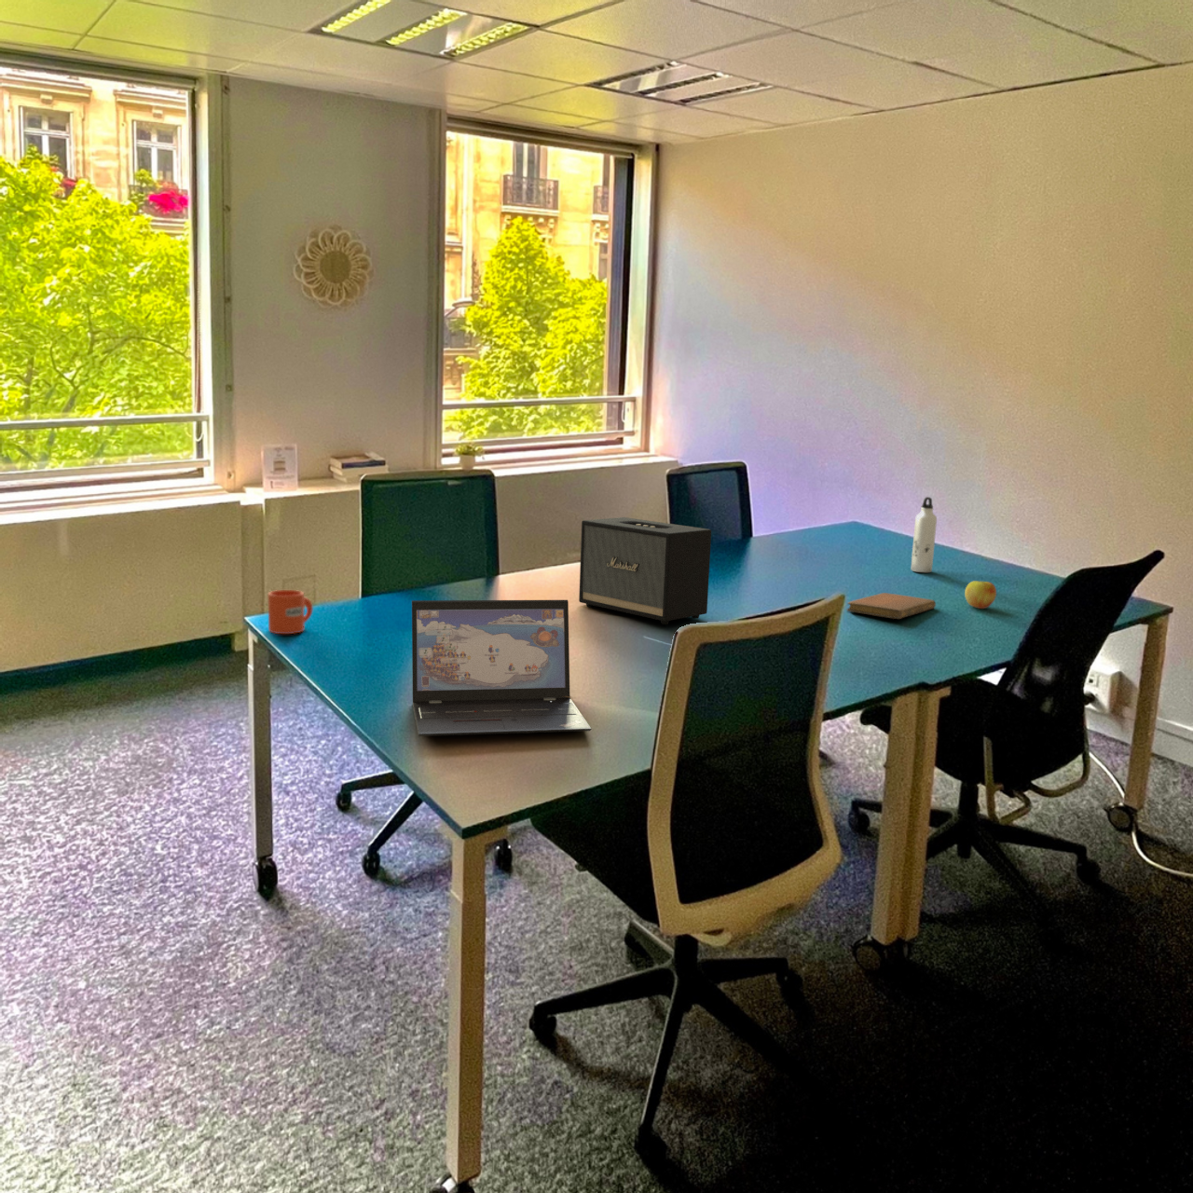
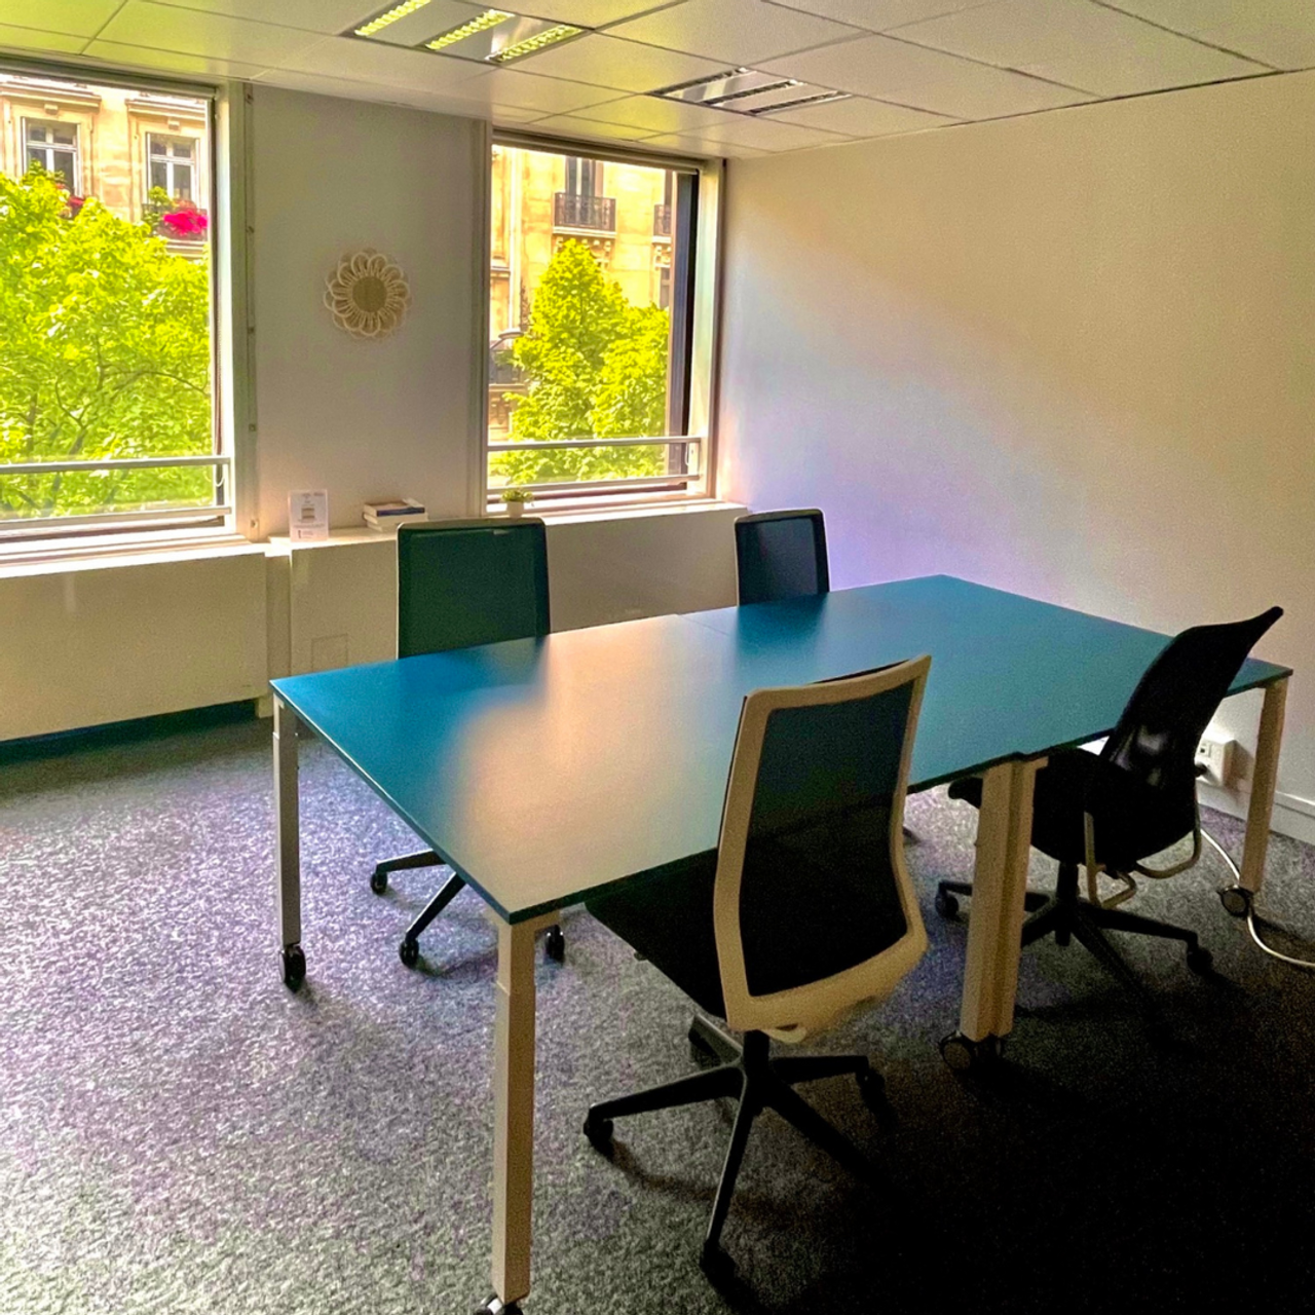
- speaker (643, 568)
- notebook (891, 605)
- water bottle (924, 534)
- mug (292, 611)
- apple (980, 593)
- laptop (498, 664)
